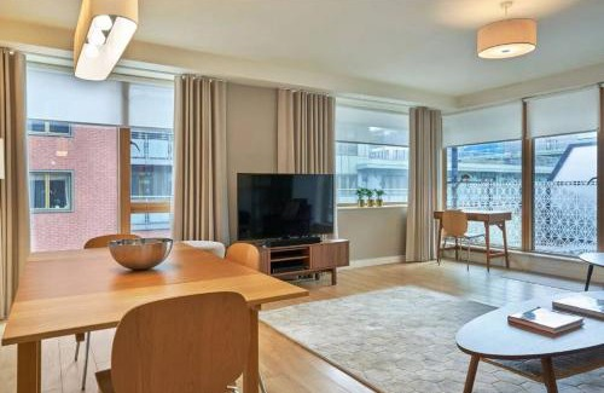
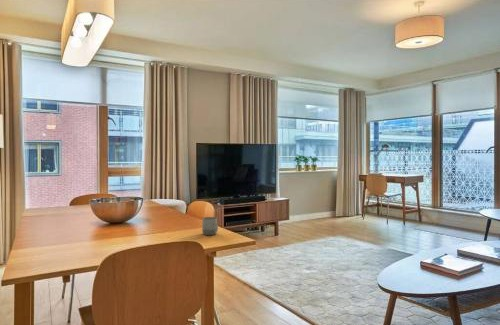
+ cup (211, 226)
